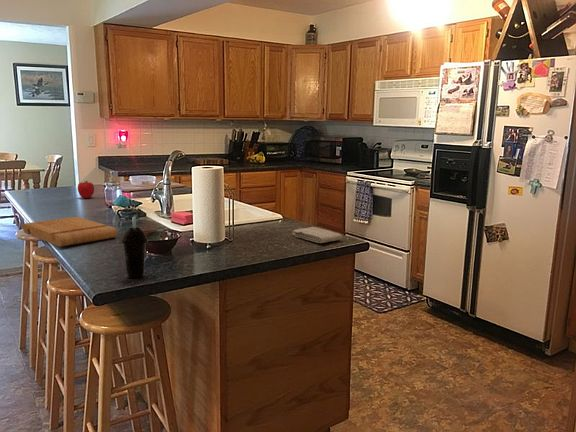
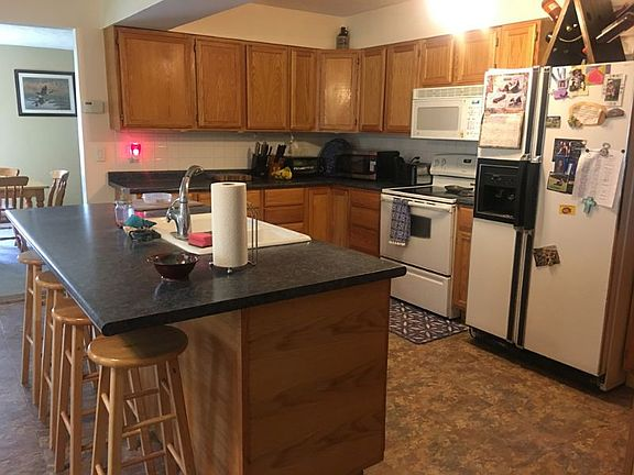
- washcloth (316, 234)
- fruit (85, 189)
- cup (135, 246)
- cutting board (69, 230)
